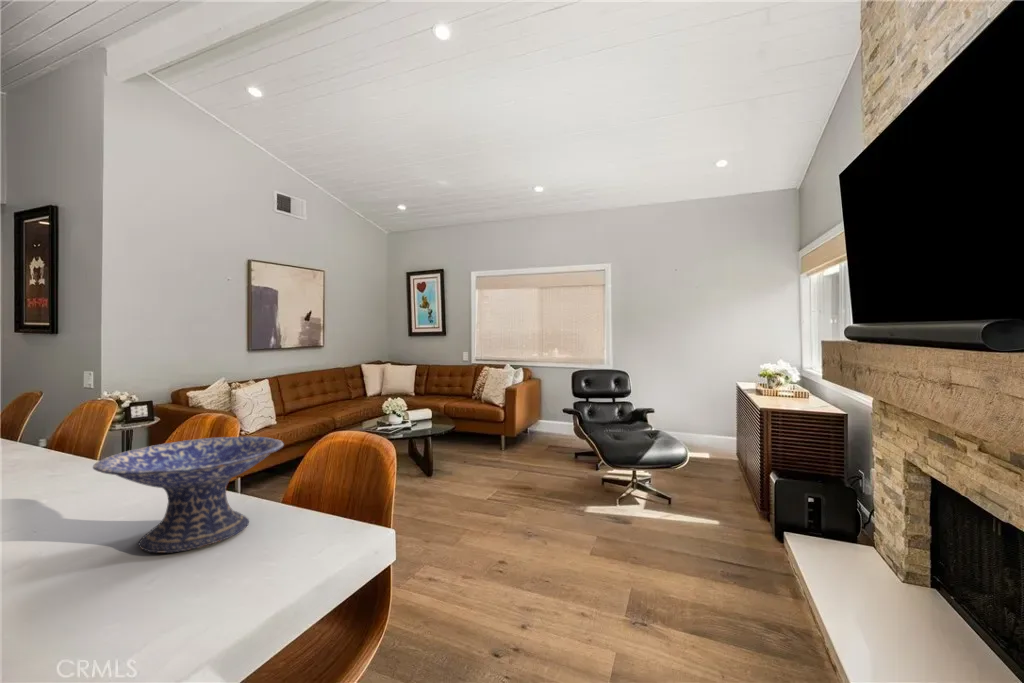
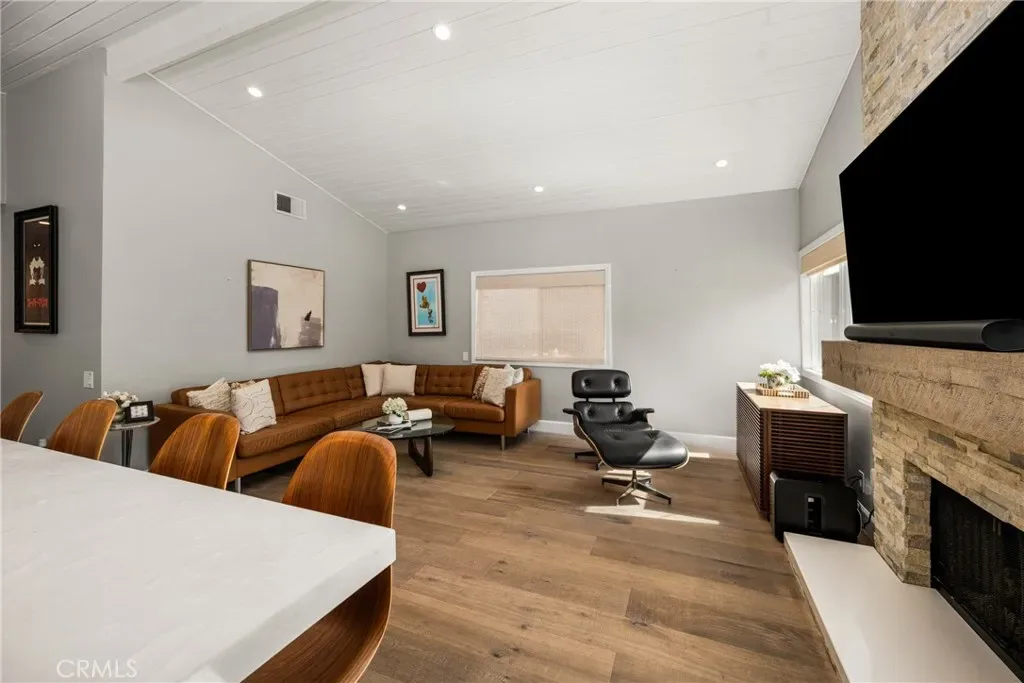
- decorative bowl (198, 490)
